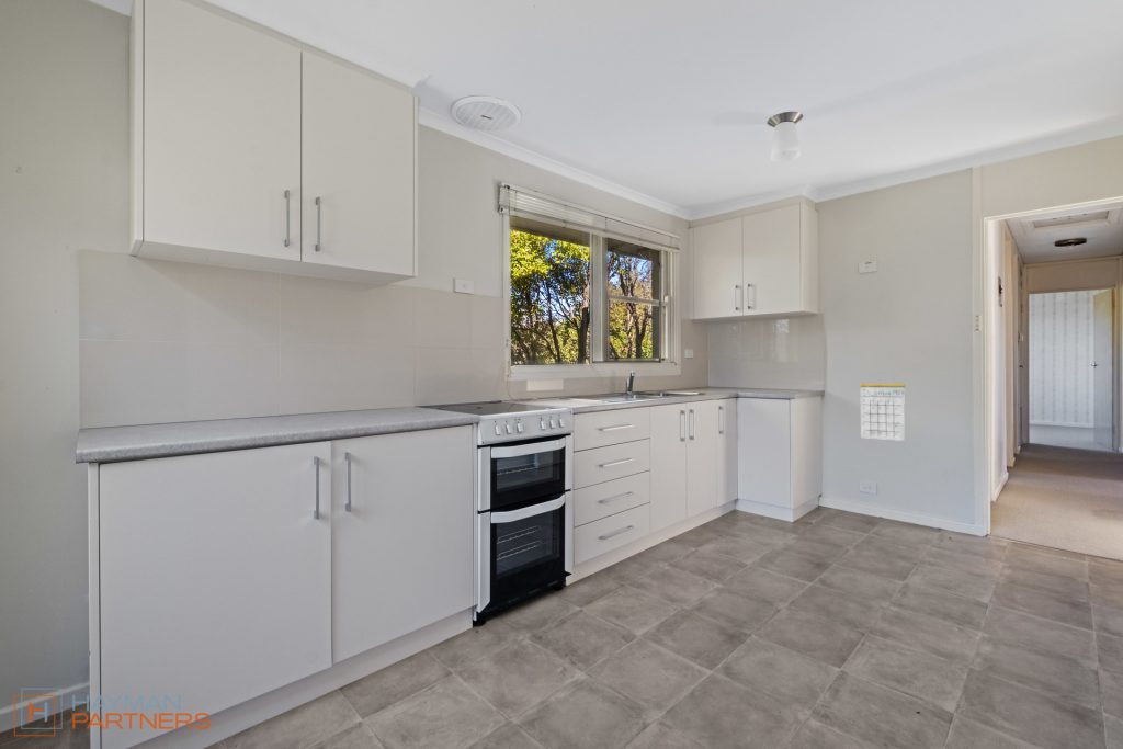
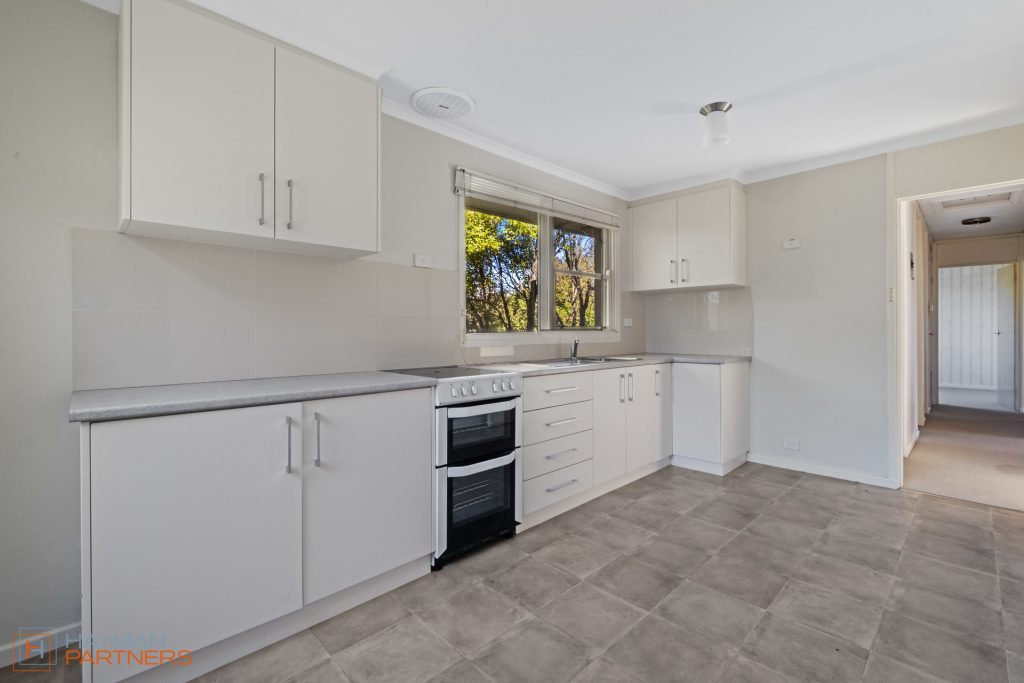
- calendar (882, 405)
